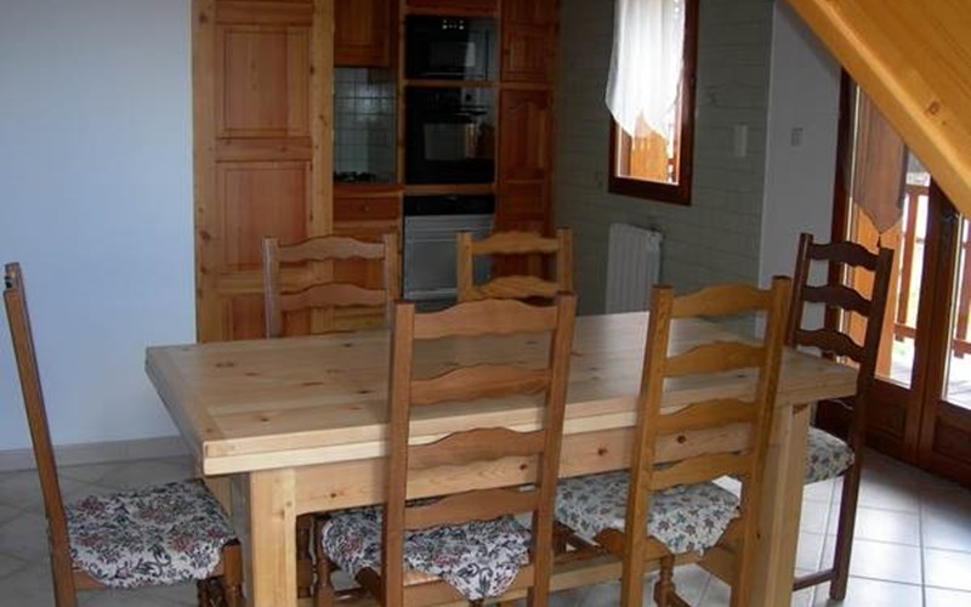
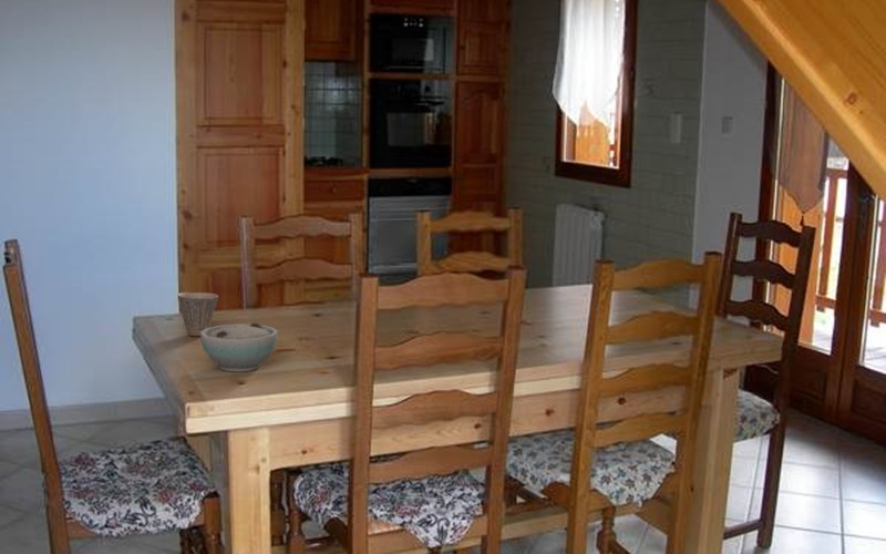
+ cup (198, 314)
+ bowl (239, 346)
